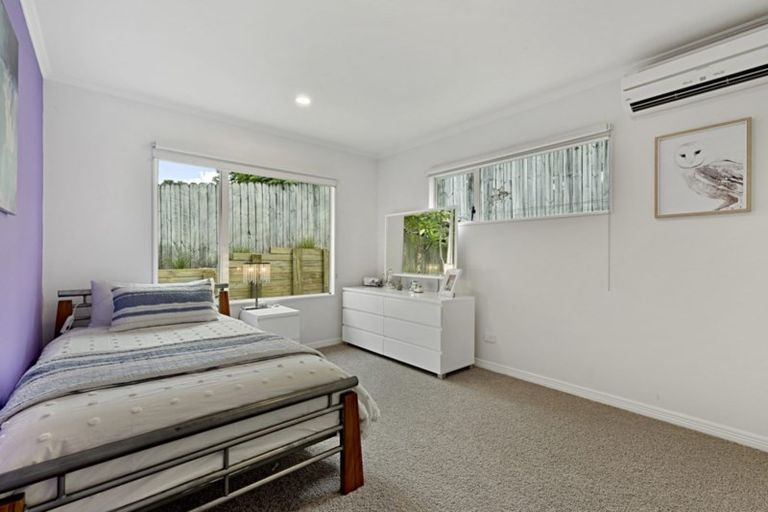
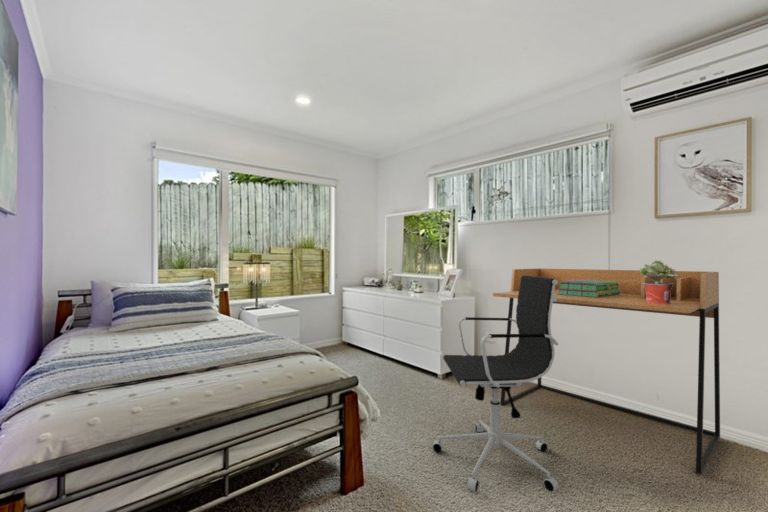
+ office chair (493, 366)
+ potted plant (658, 281)
+ desk (598, 307)
+ stack of books (588, 287)
